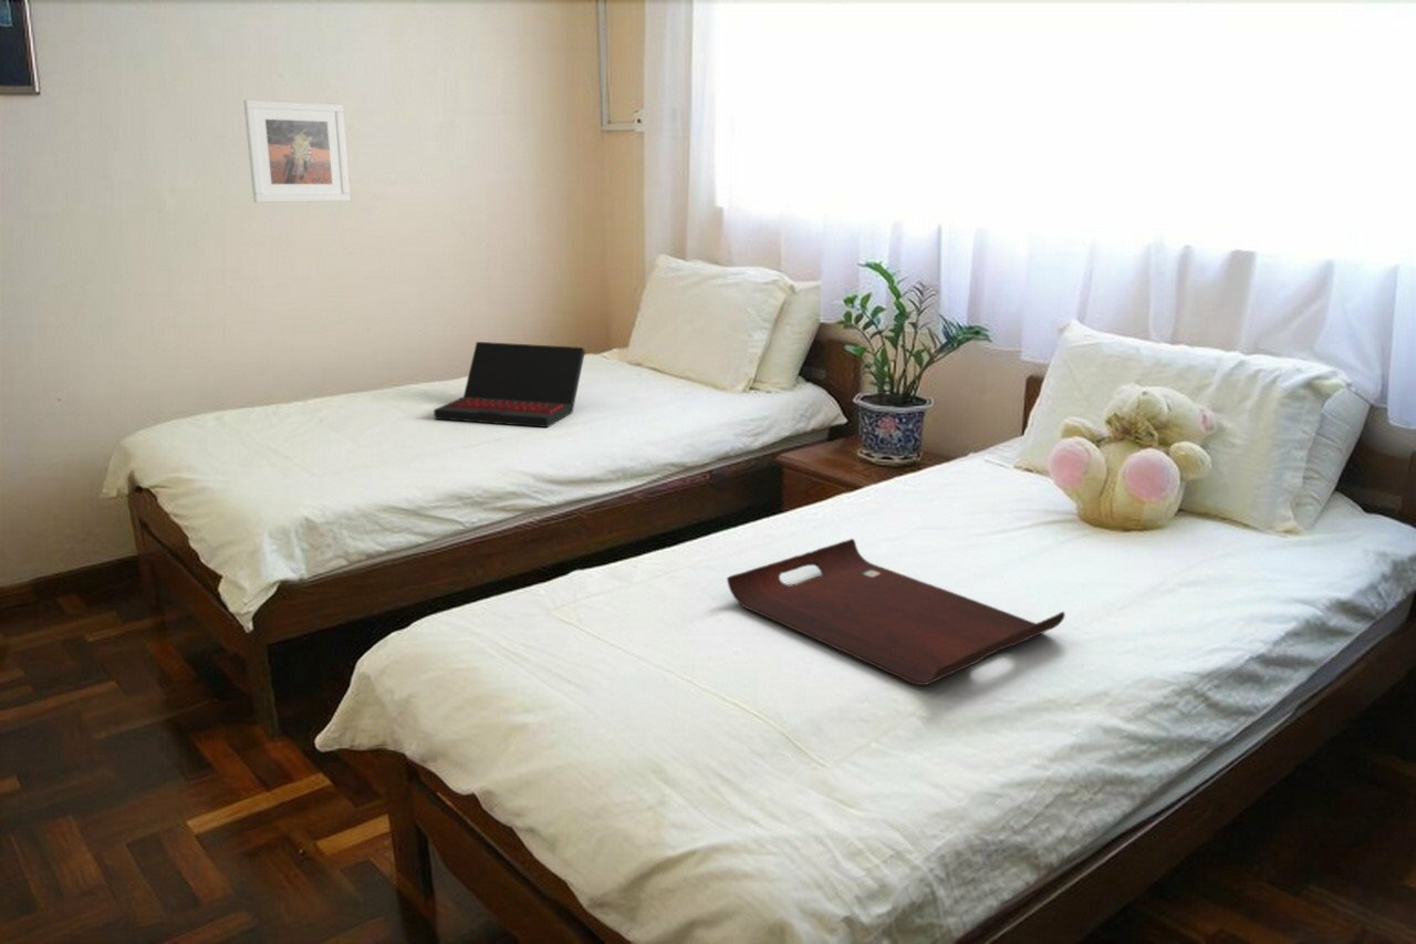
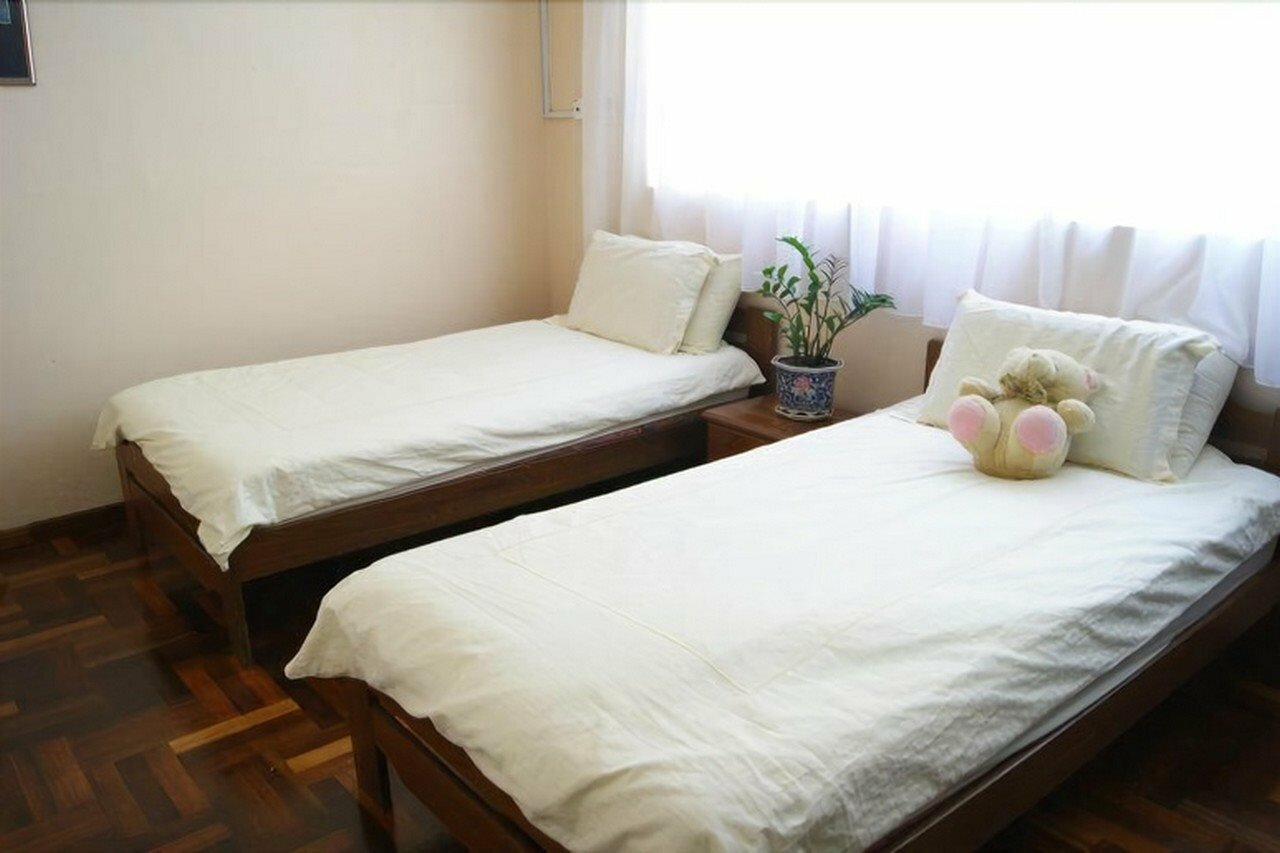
- laptop (511, 382)
- serving tray (889, 605)
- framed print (299, 152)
